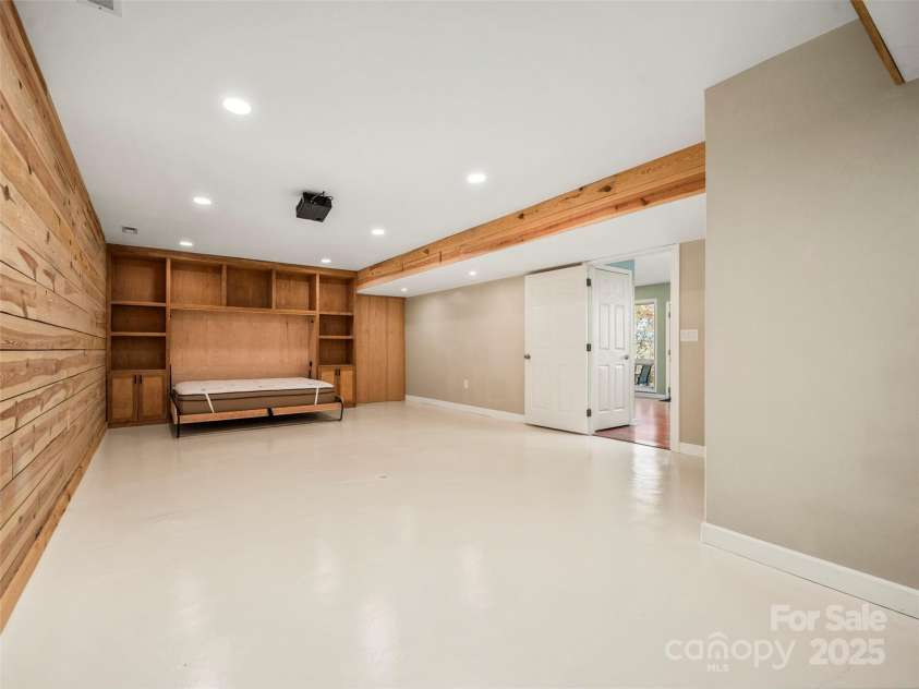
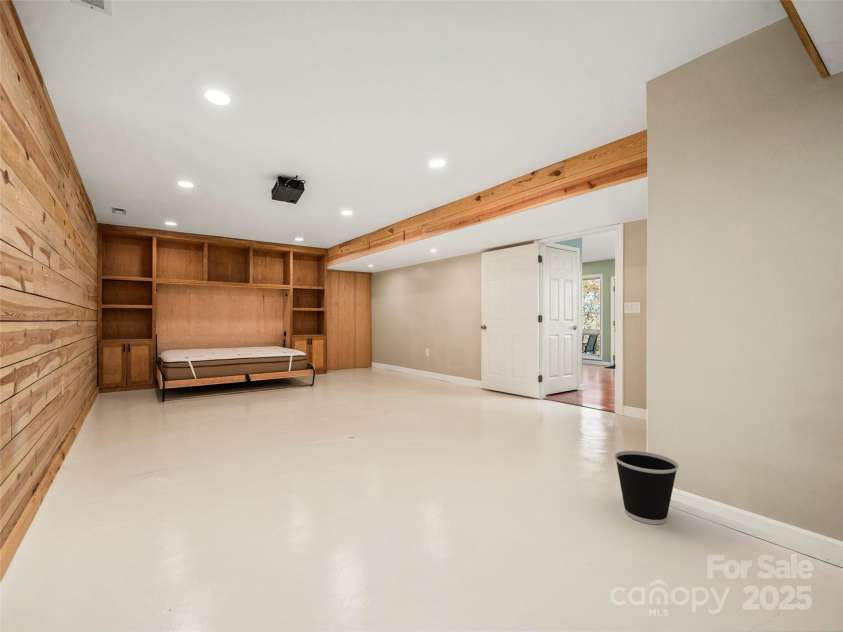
+ wastebasket (645, 487)
